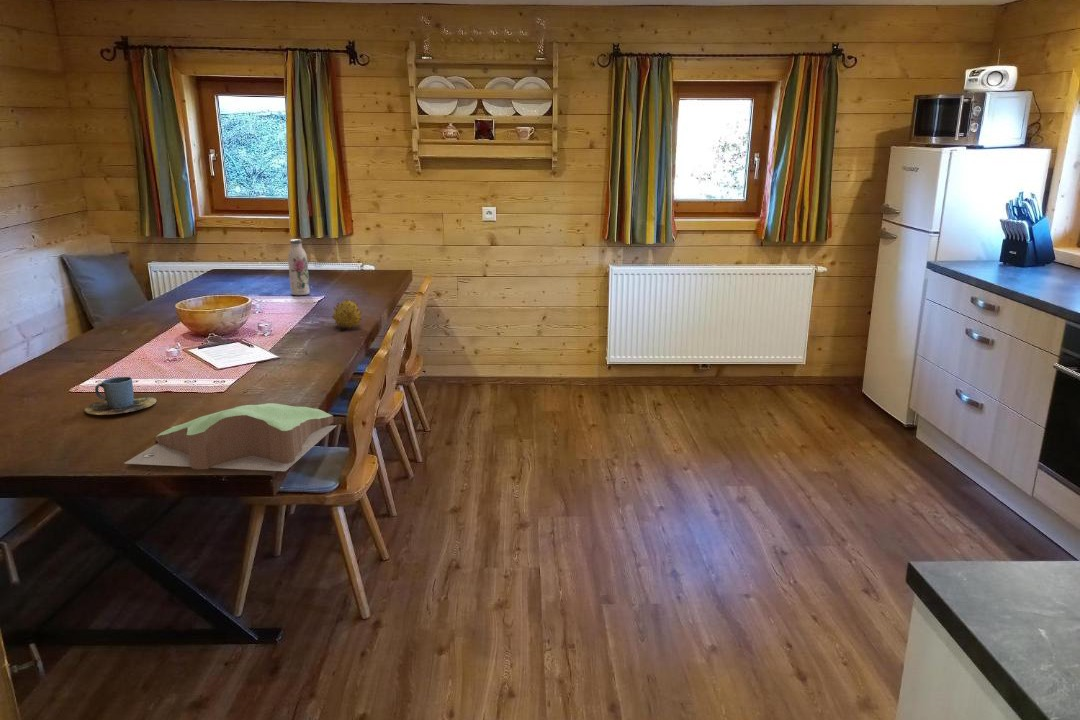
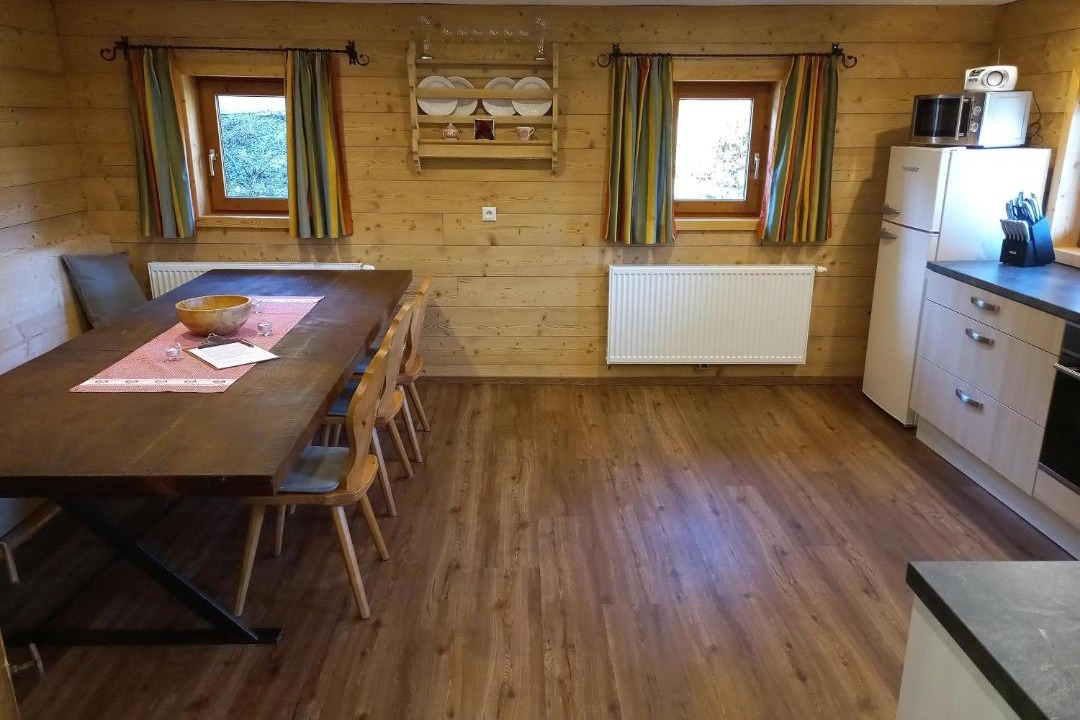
- cup (119, 392)
- fruit (346, 312)
- terrain map (240, 415)
- water bottle (298, 266)
